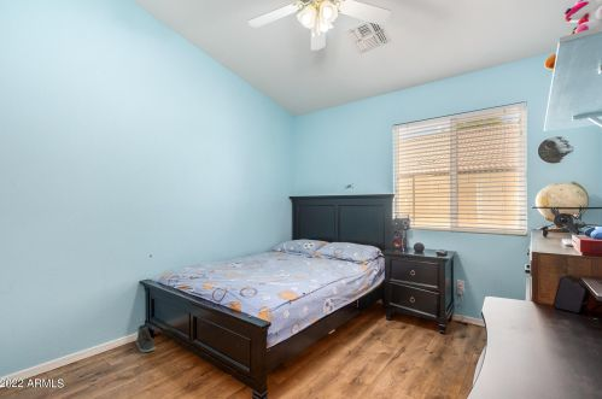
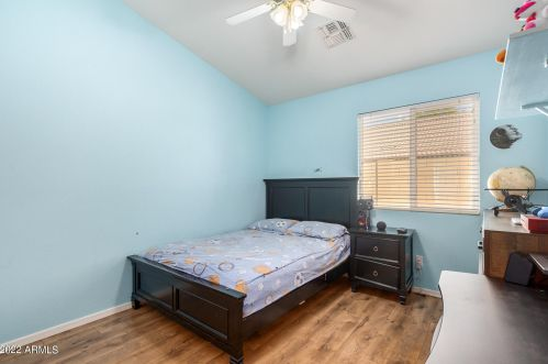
- sneaker (145, 338)
